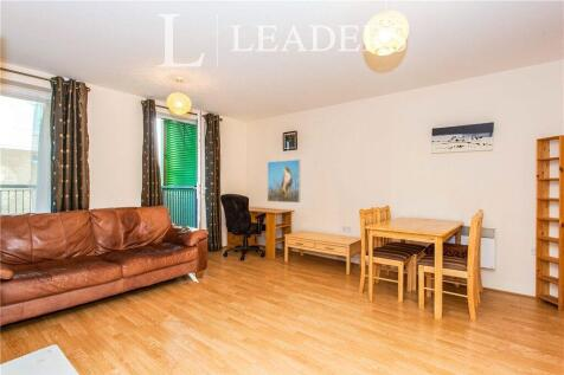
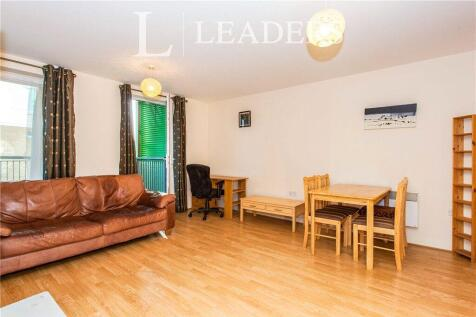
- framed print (282, 181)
